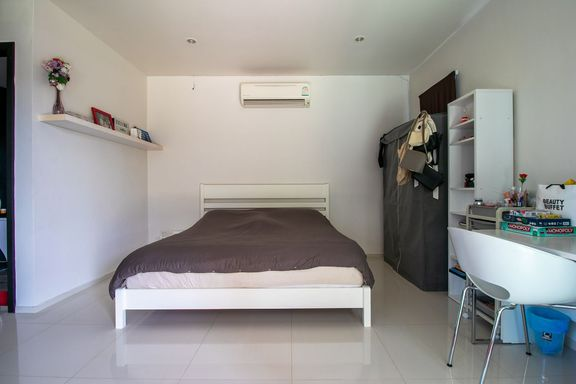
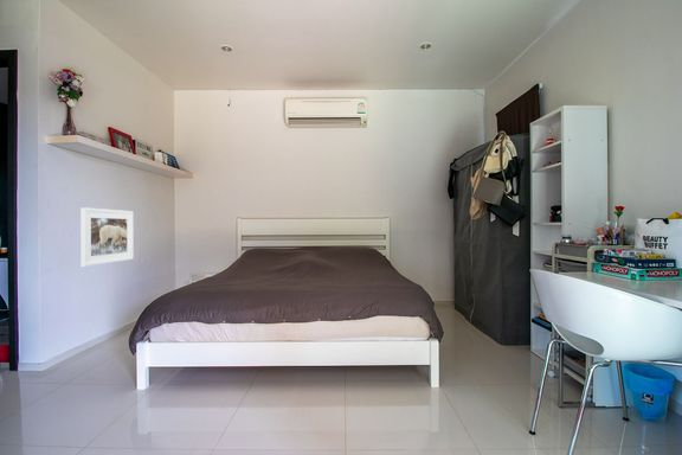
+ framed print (109, 236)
